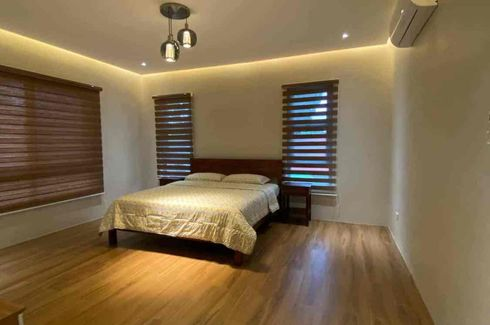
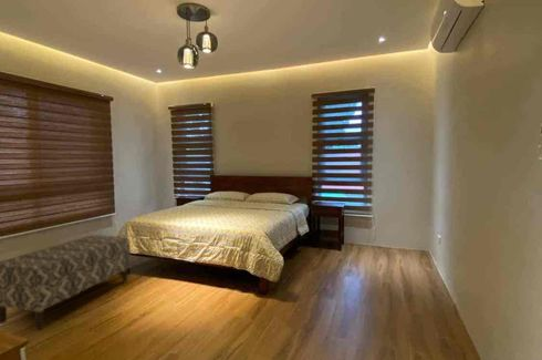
+ bench (71, 274)
